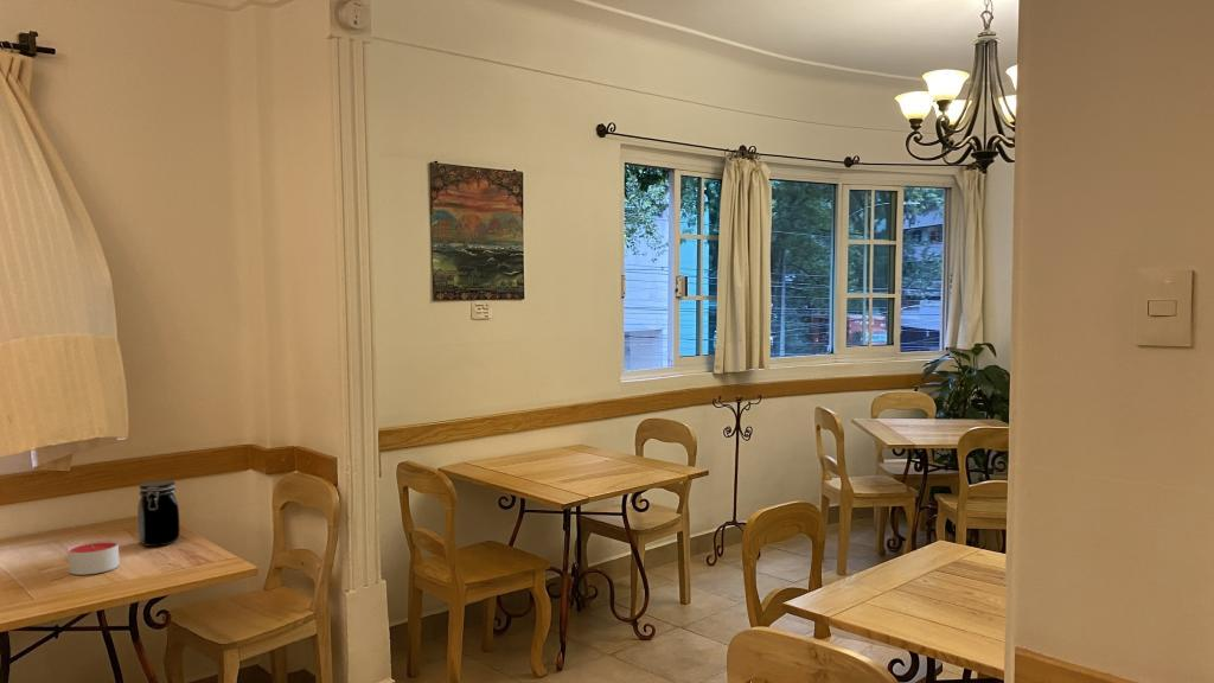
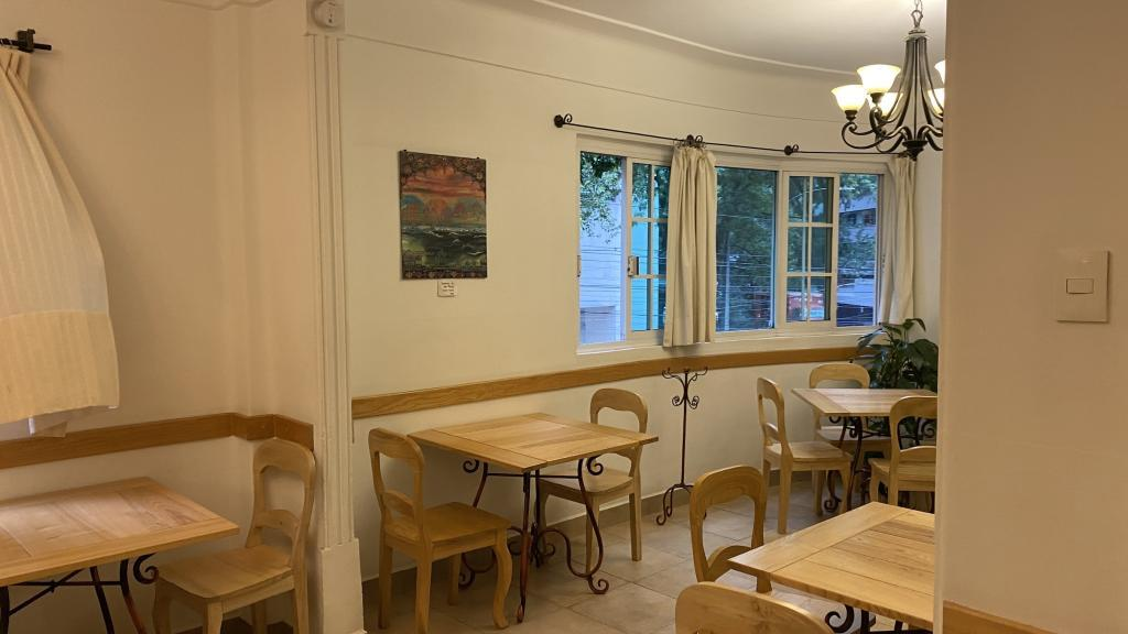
- candle (94, 556)
- jar (158, 512)
